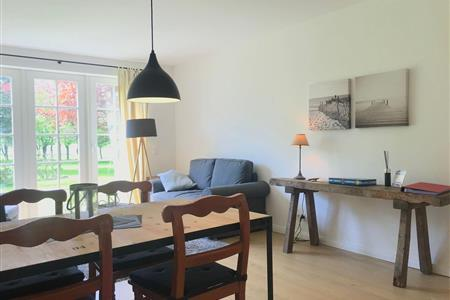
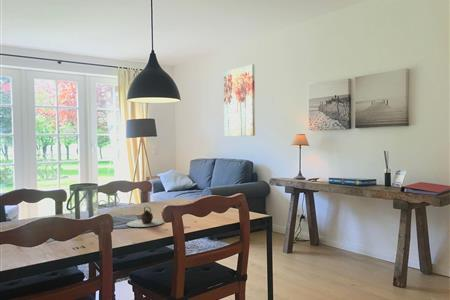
+ wall art (238, 102)
+ teapot (145, 214)
